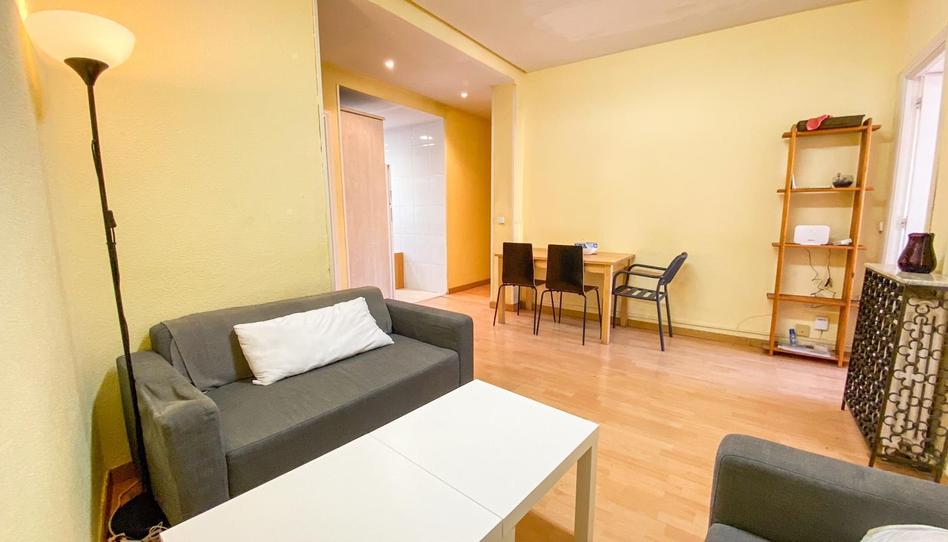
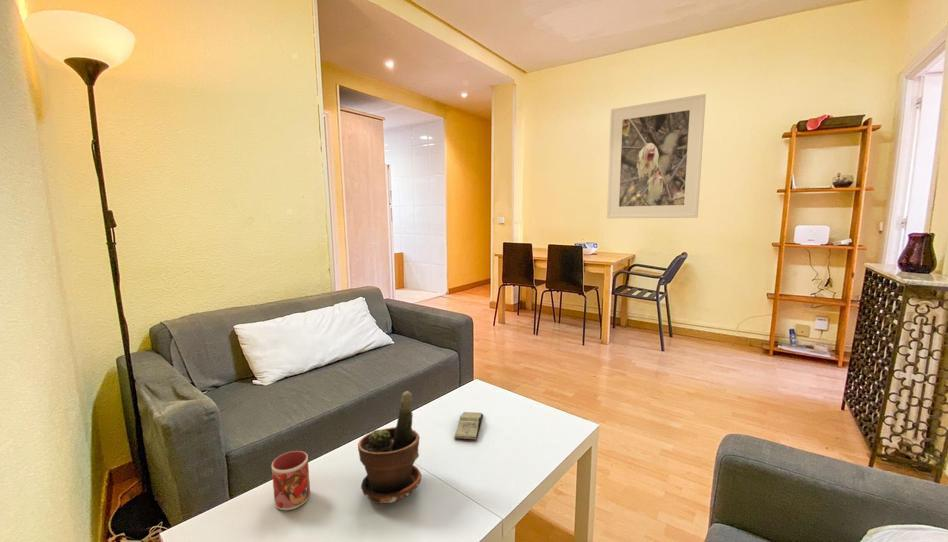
+ potted plant (389, 444)
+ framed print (652, 161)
+ mug (290, 475)
+ book (469, 422)
